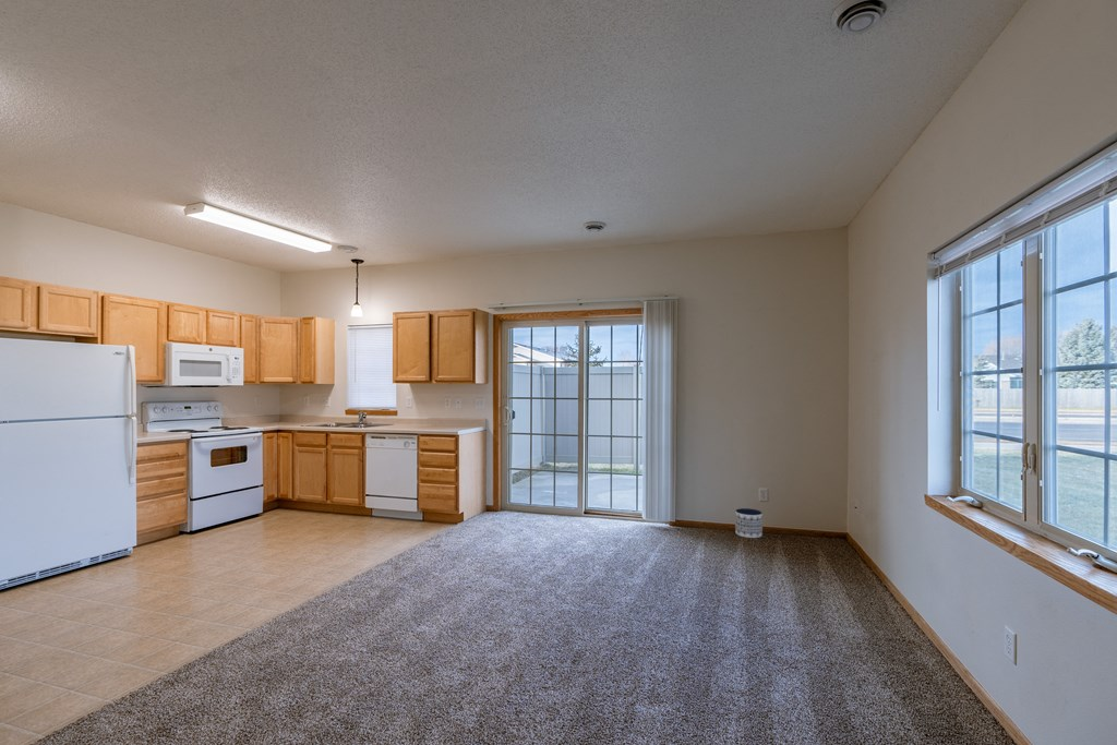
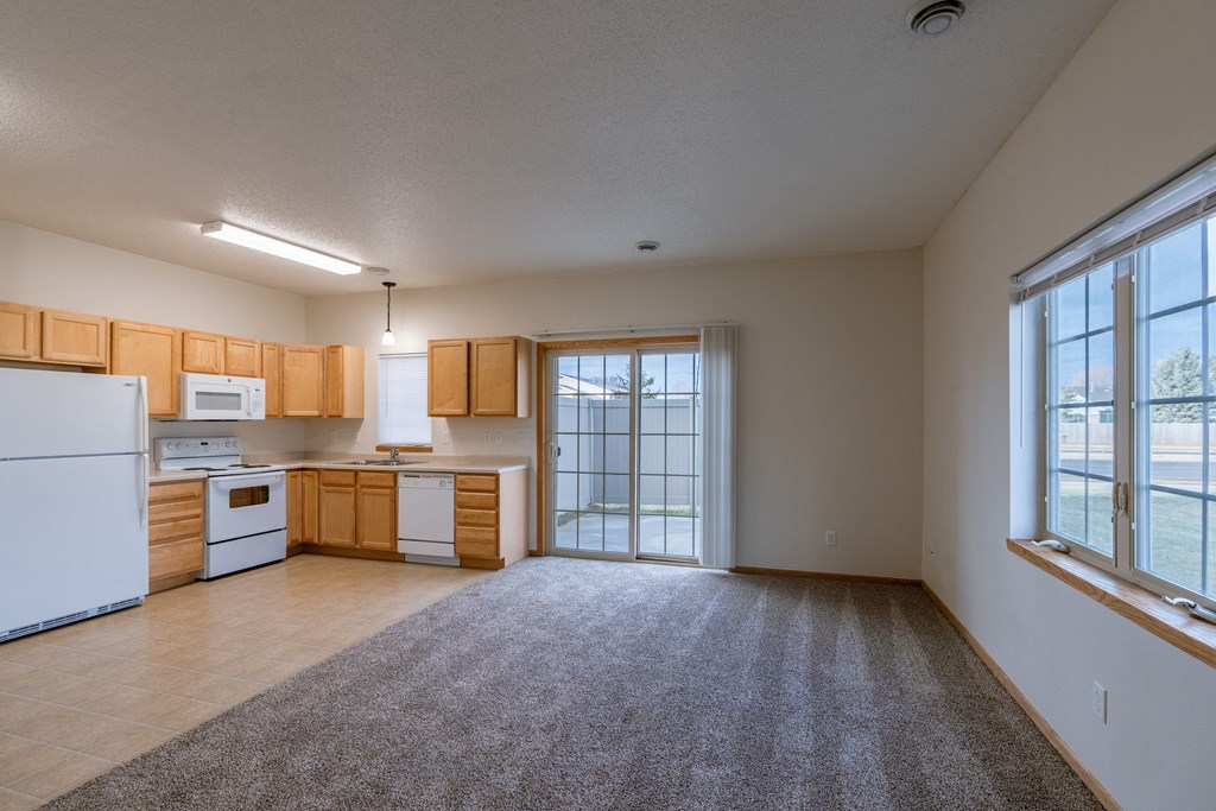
- planter (748, 522)
